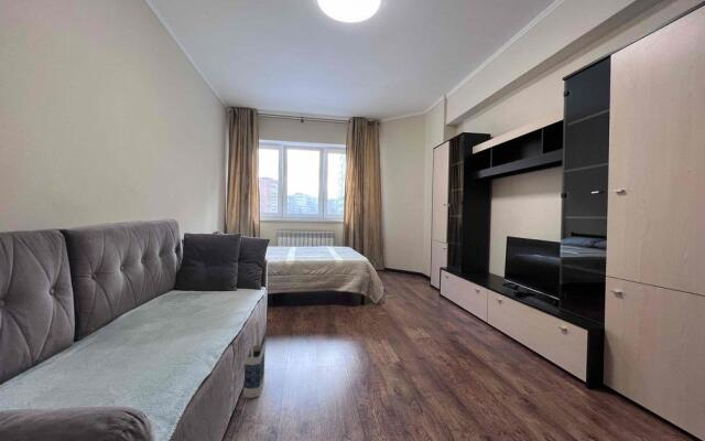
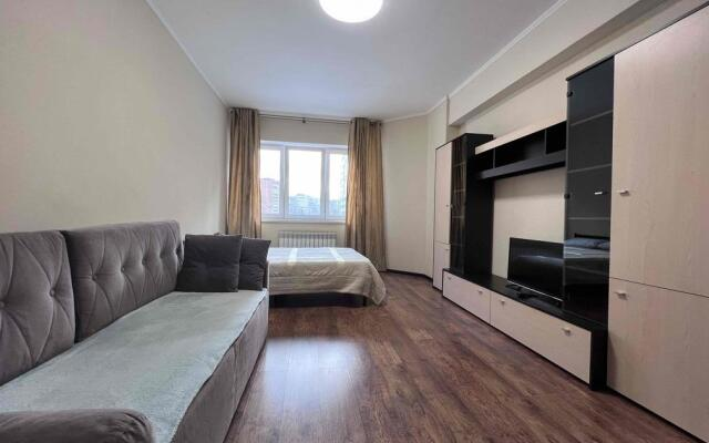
- bag (254, 355)
